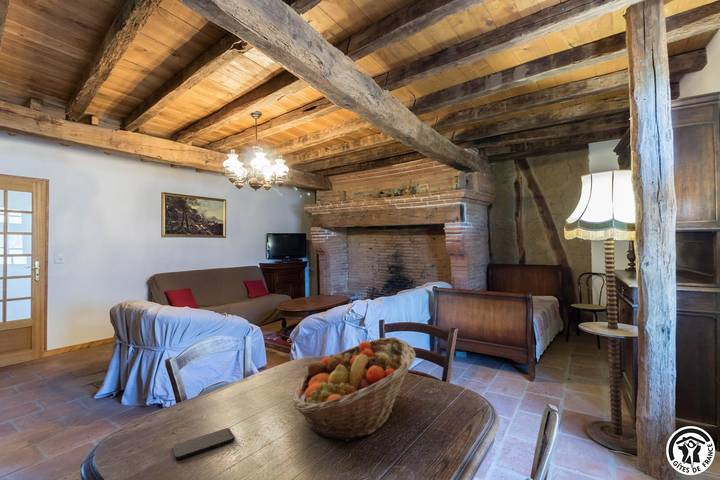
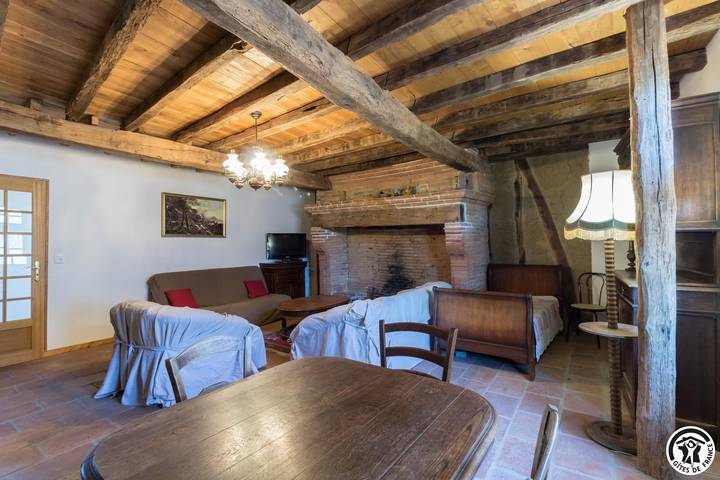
- fruit basket (355, 379)
- smartphone (204, 442)
